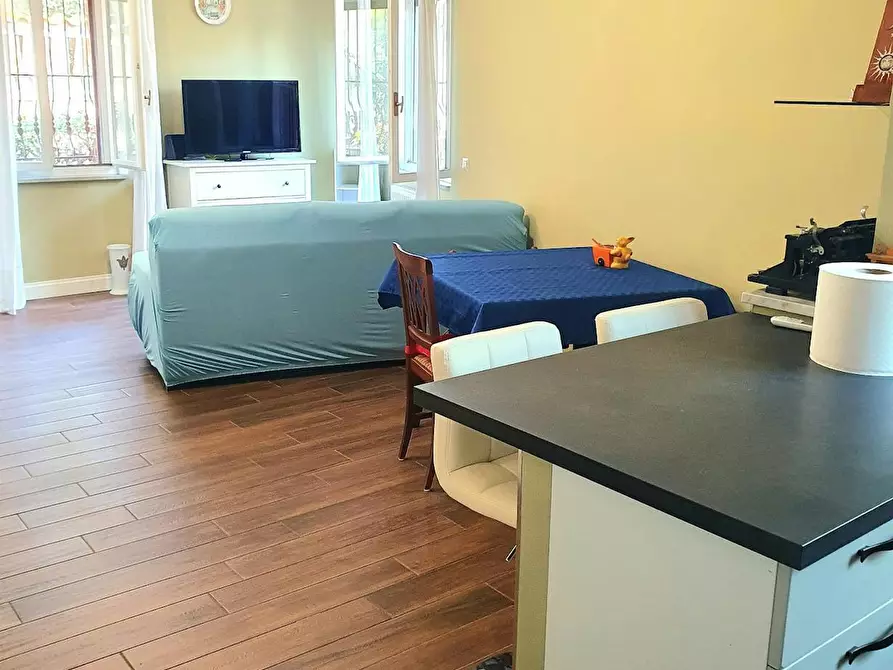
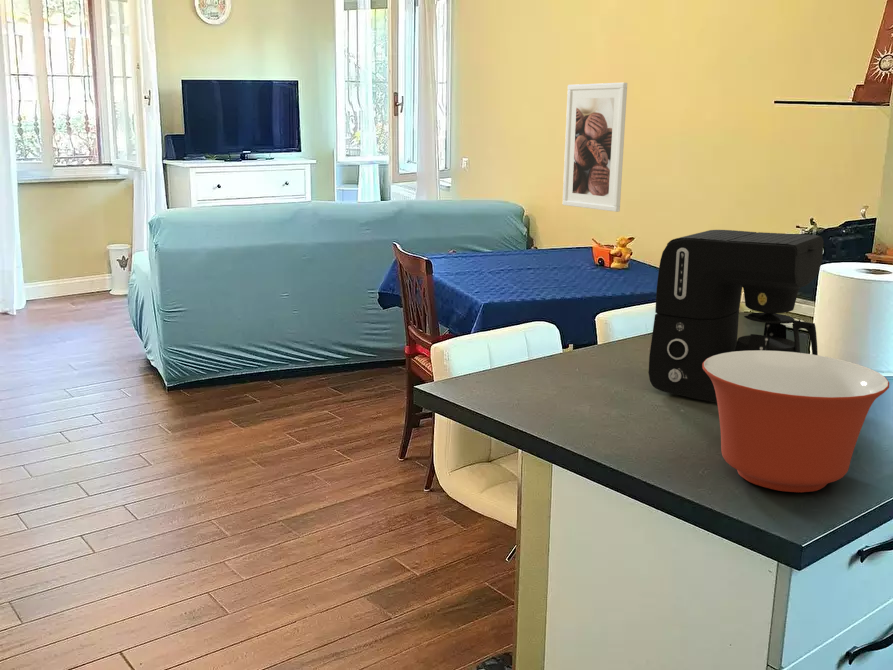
+ coffee maker (744, 316)
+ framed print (593, 147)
+ mixing bowl (787, 424)
